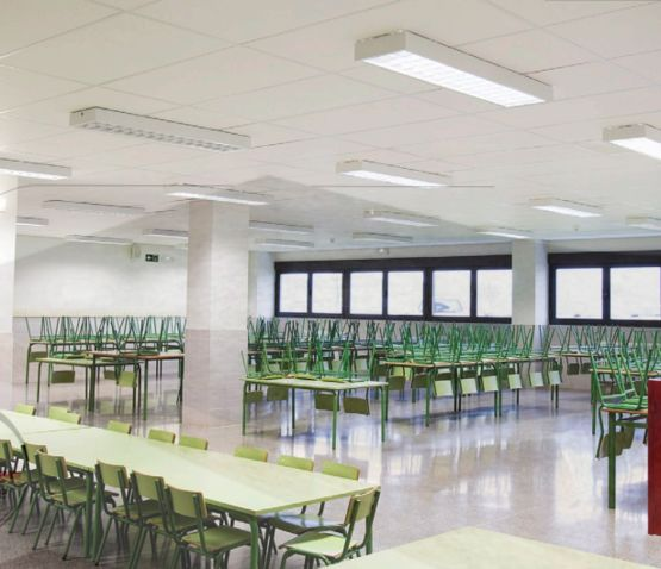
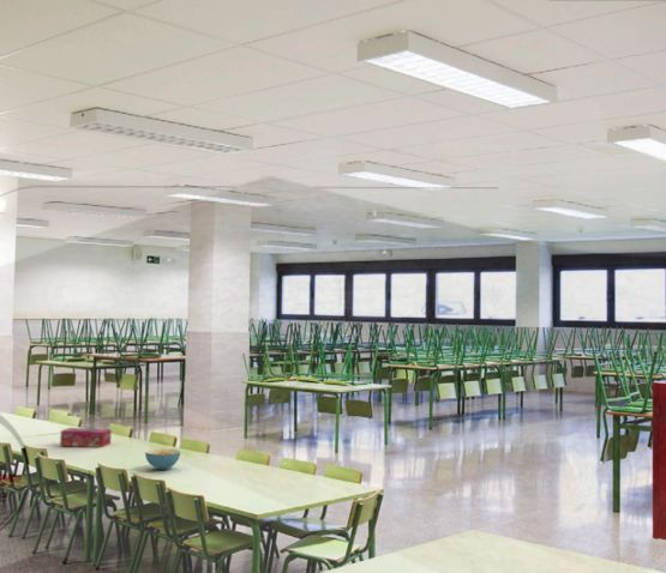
+ tissue box (85, 436)
+ cereal bowl (162, 459)
